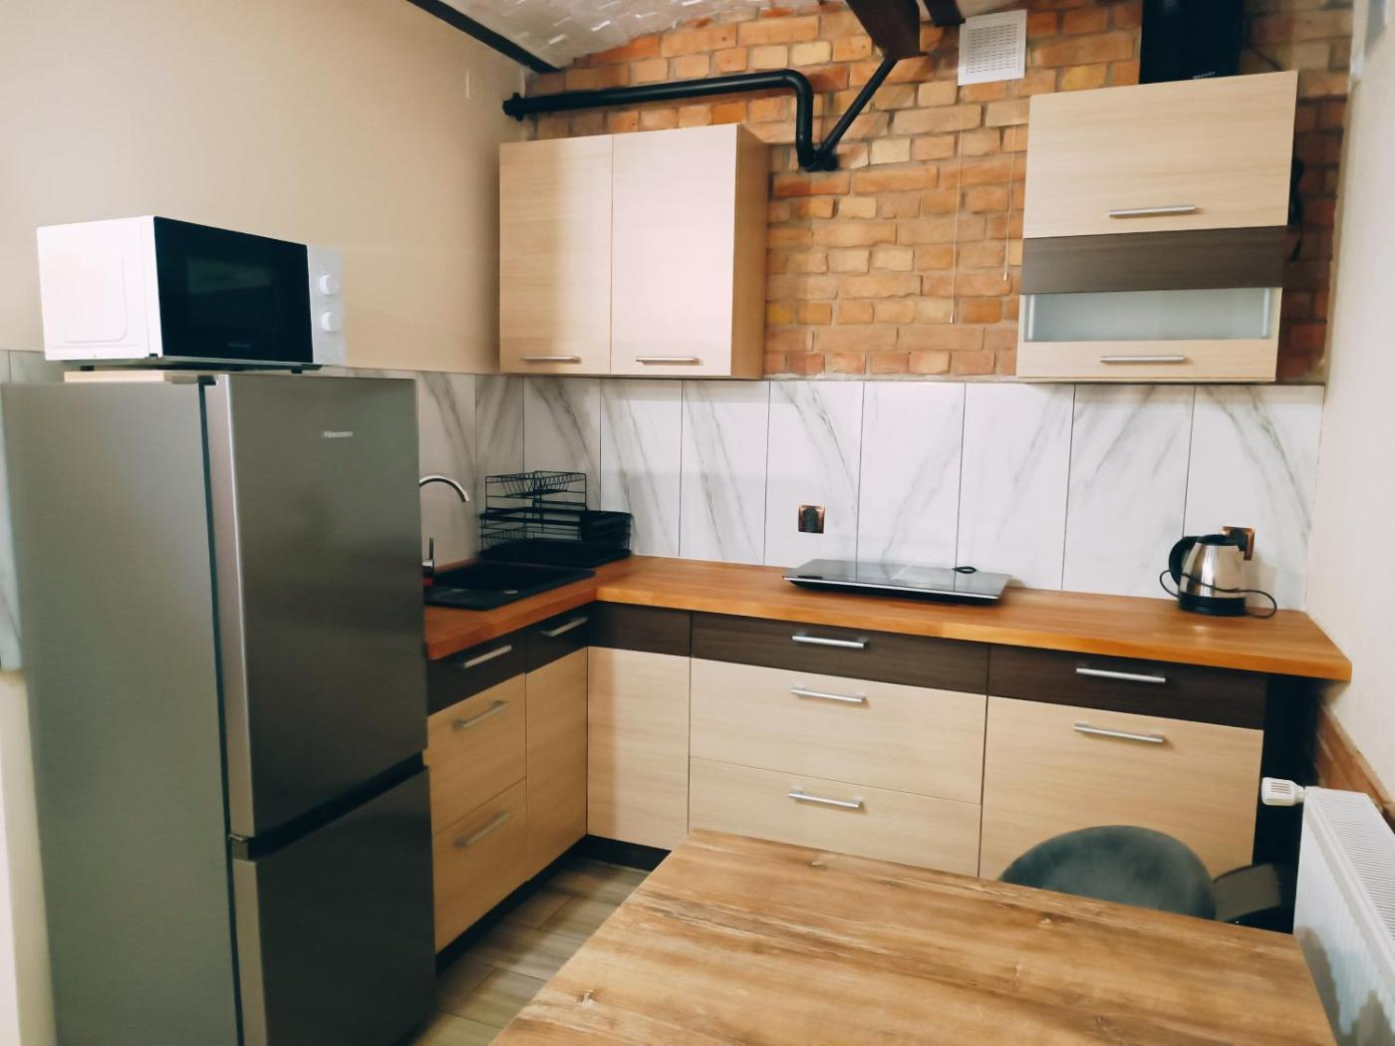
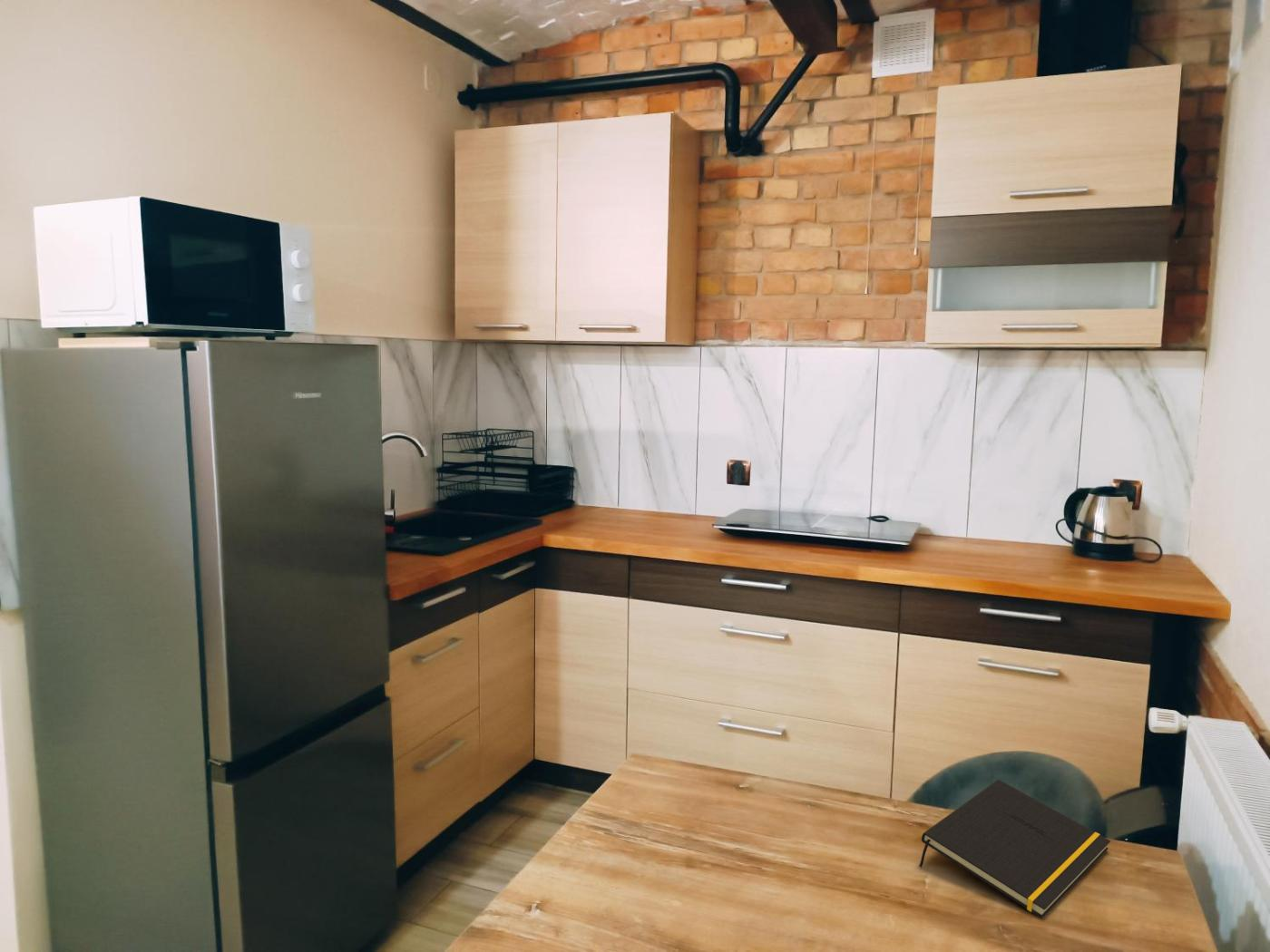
+ notepad (1017, 840)
